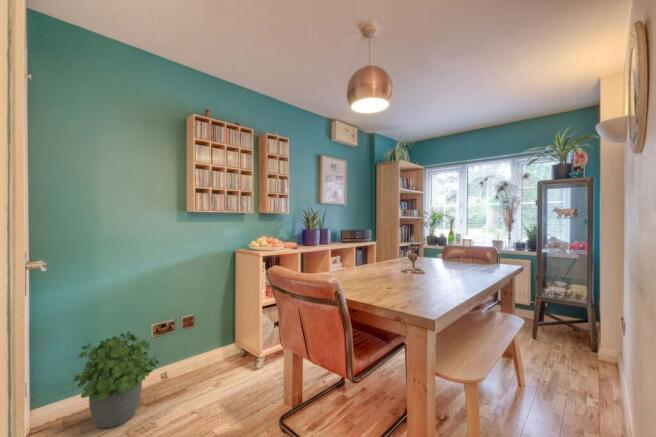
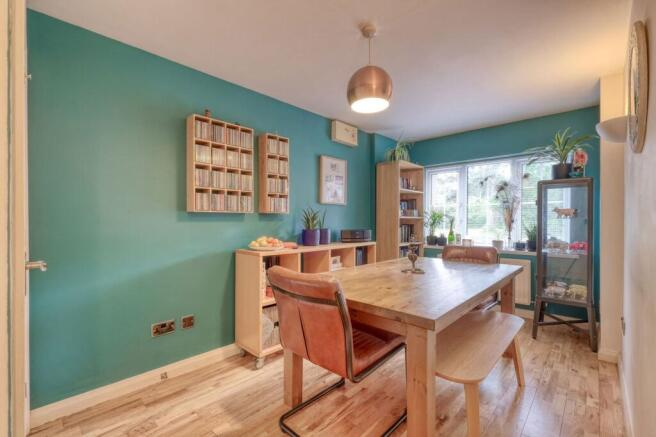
- potted plant (117, 376)
